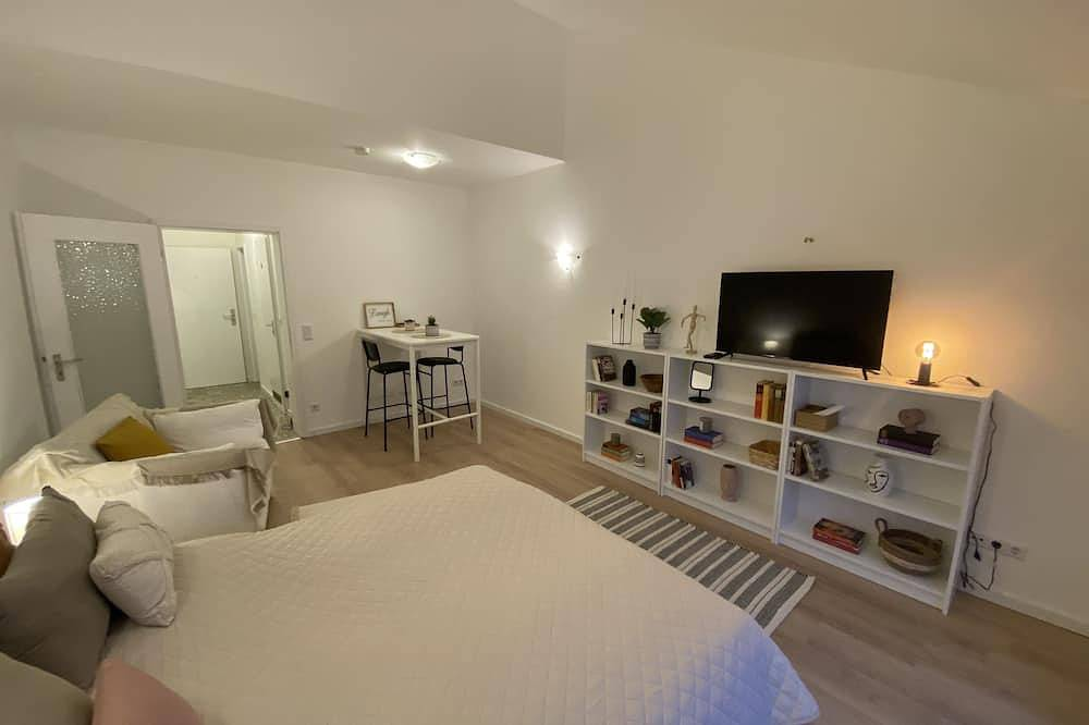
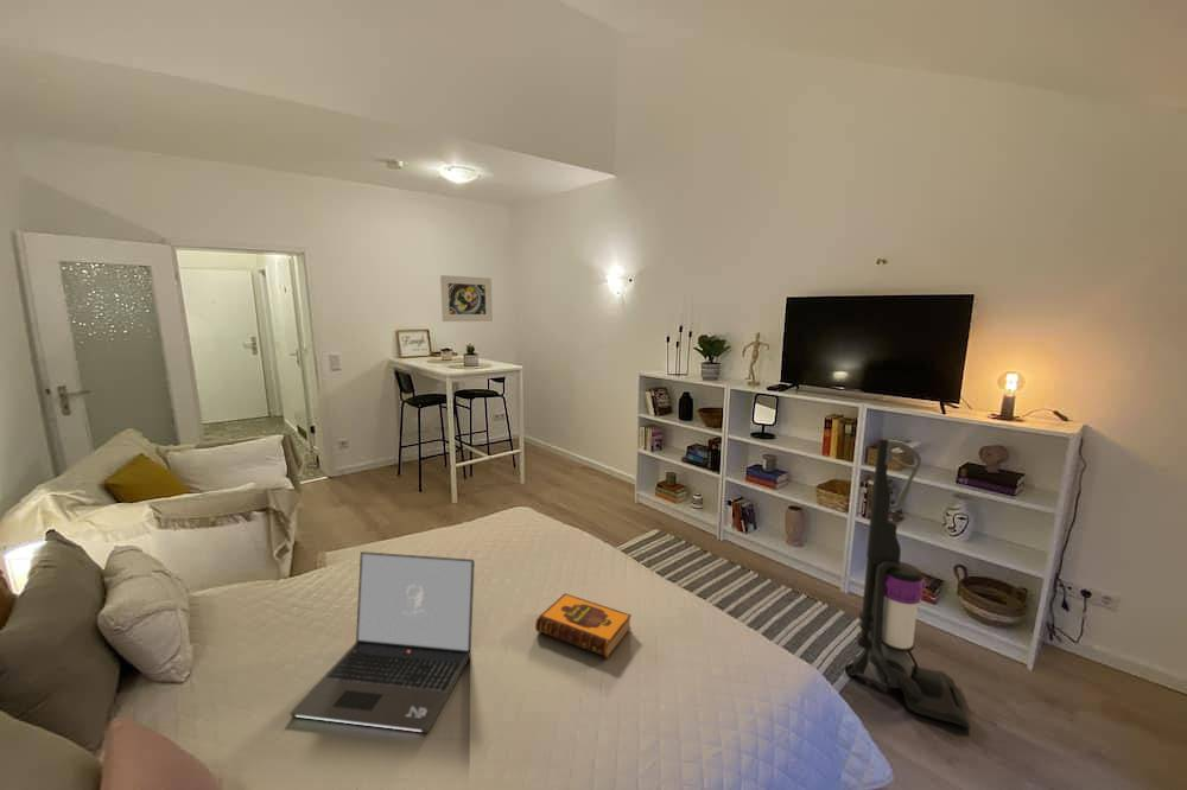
+ vacuum cleaner (913, 571)
+ laptop (389, 631)
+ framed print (466, 299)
+ hardback book (583, 624)
